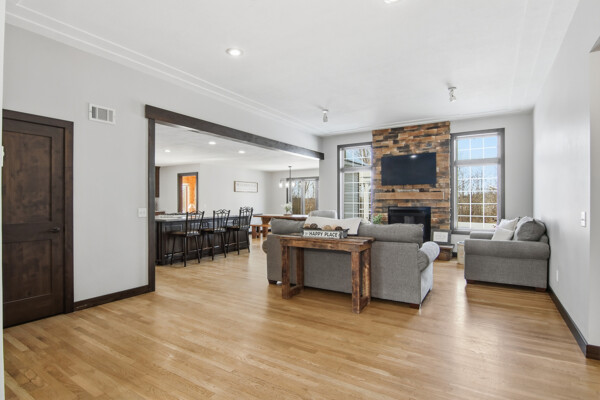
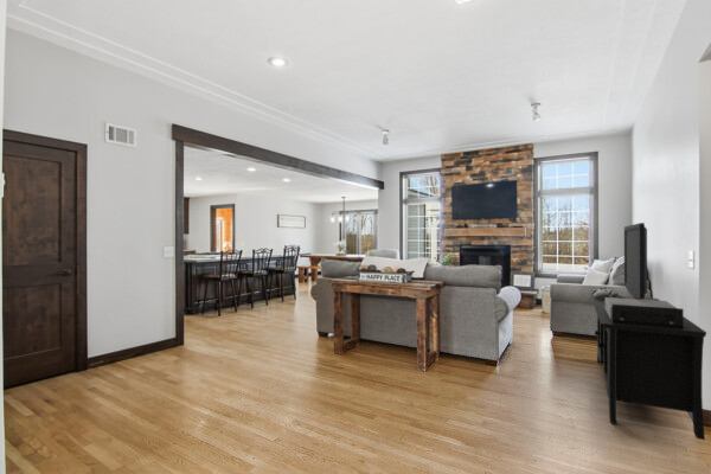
+ media console (633, 307)
